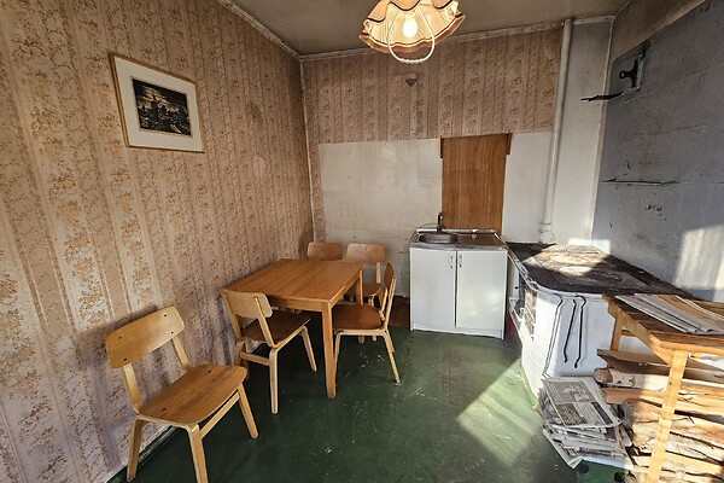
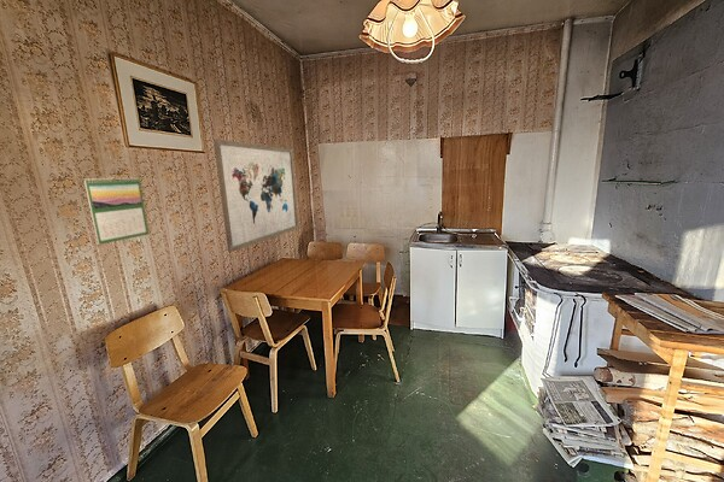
+ calendar (118, 208)
+ wall art (264, 193)
